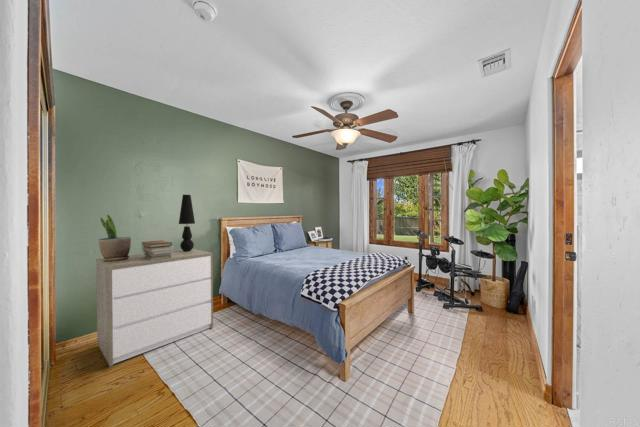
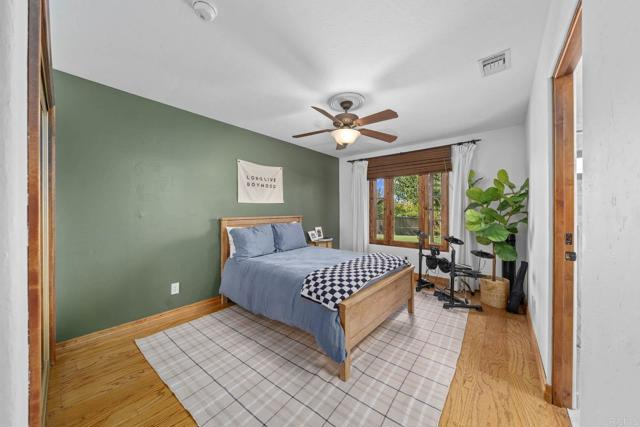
- book stack (157, 249)
- dresser (158, 295)
- potted plant (115, 236)
- table lamp (186, 222)
